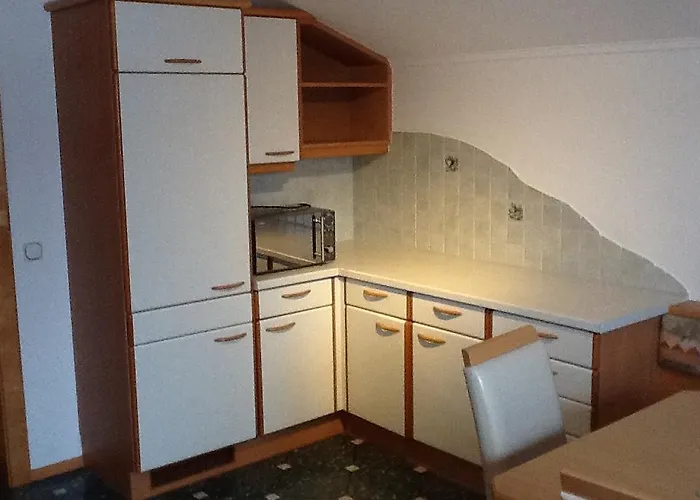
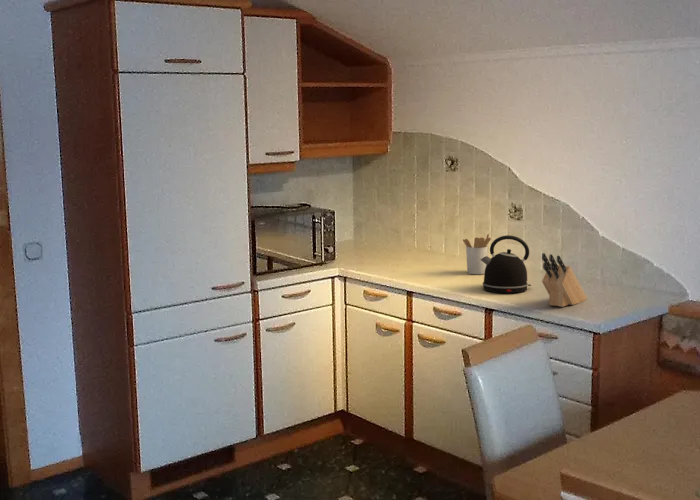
+ utensil holder (478, 253)
+ knife block (563, 277)
+ kettle (505, 262)
